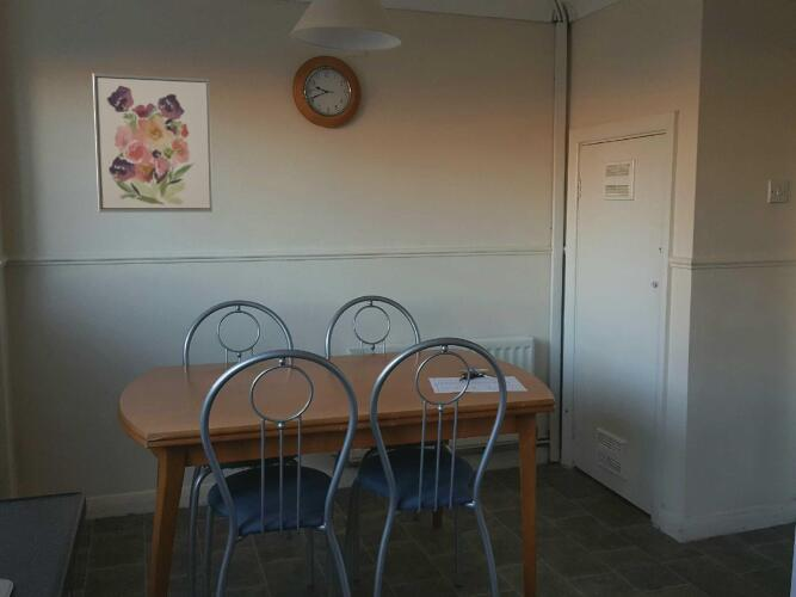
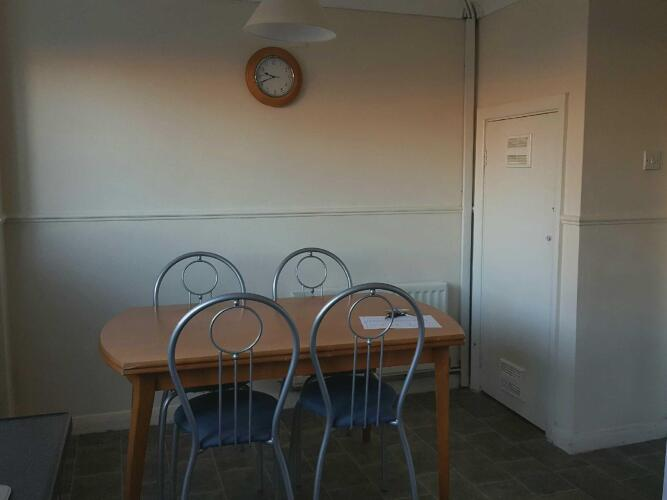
- wall art (154, 144)
